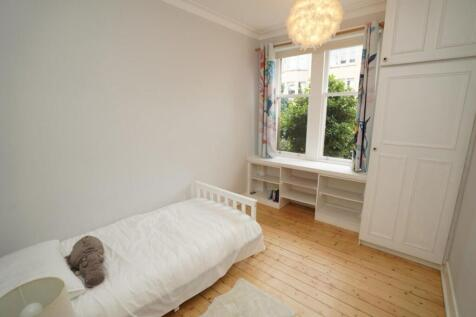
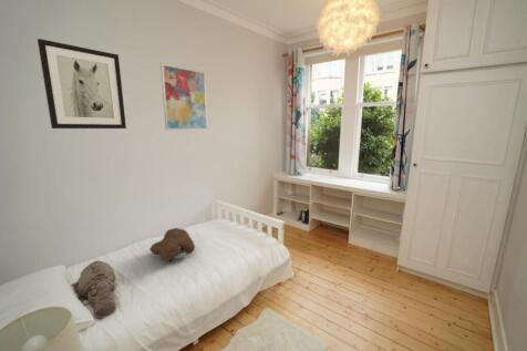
+ teddy bear (172, 245)
+ wall art (185, 100)
+ wall art (86, 89)
